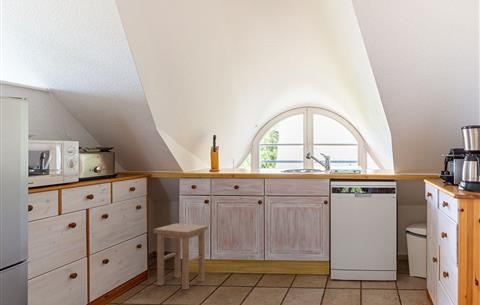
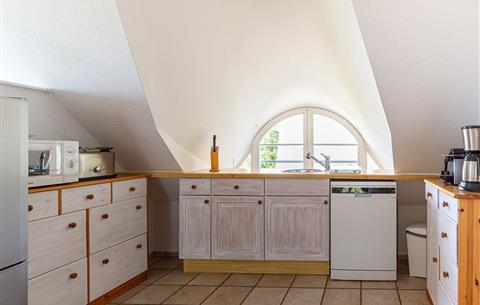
- stool (180, 254)
